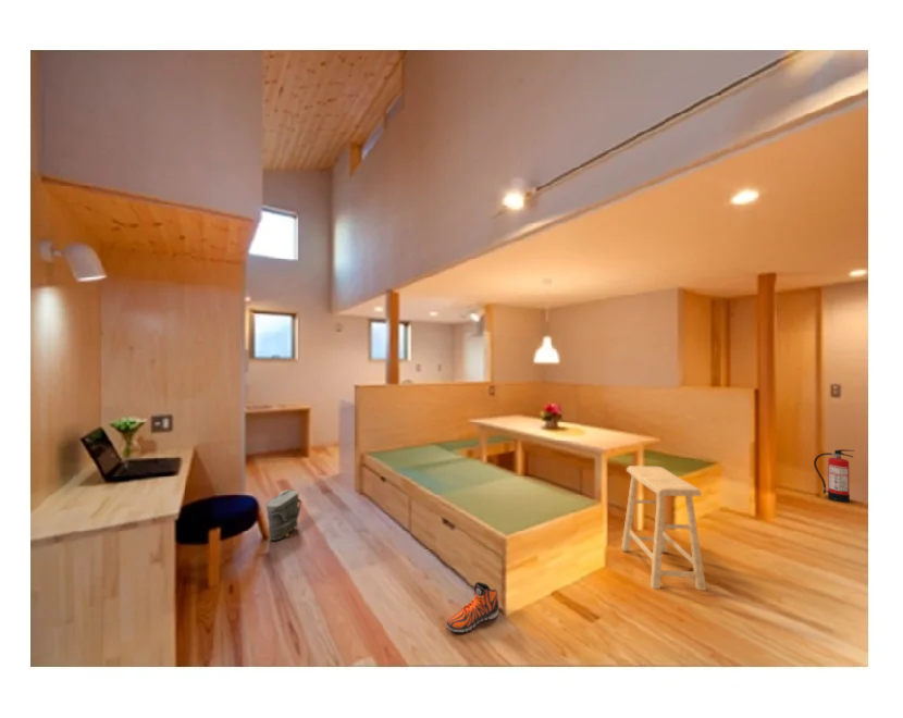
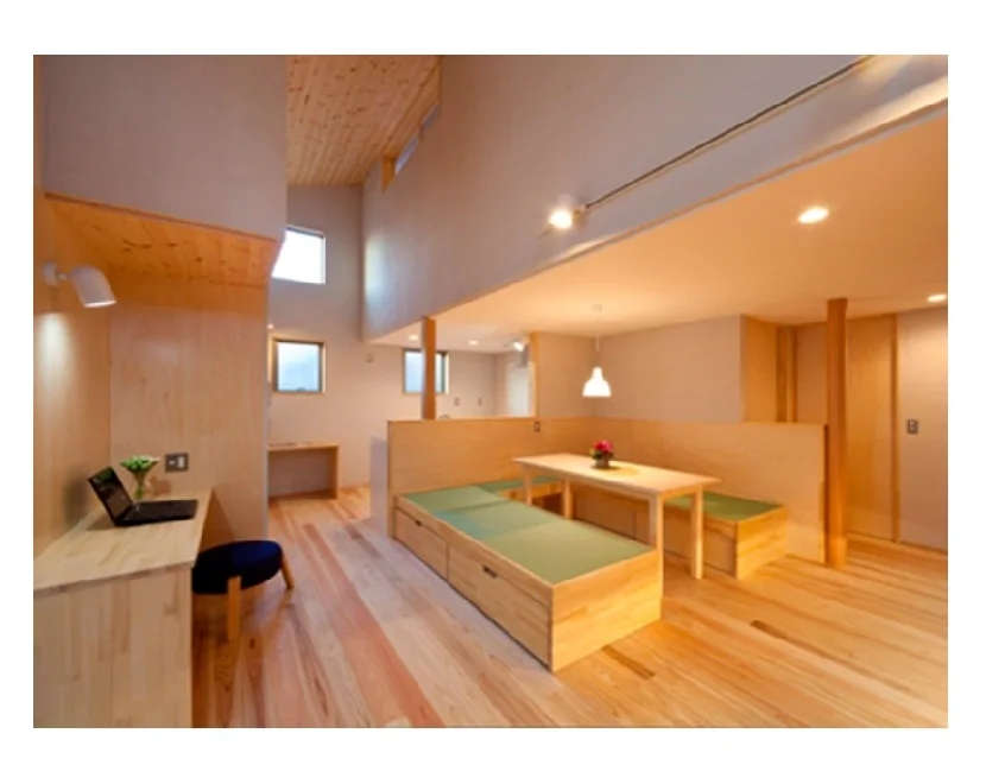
- sneaker (472, 603)
- stool (659, 522)
- fire extinguisher (833, 473)
- bag (285, 515)
